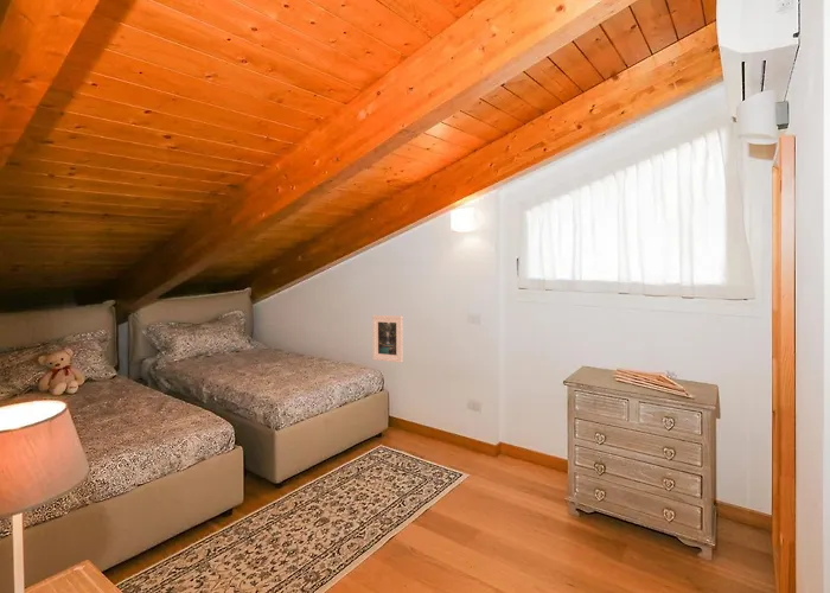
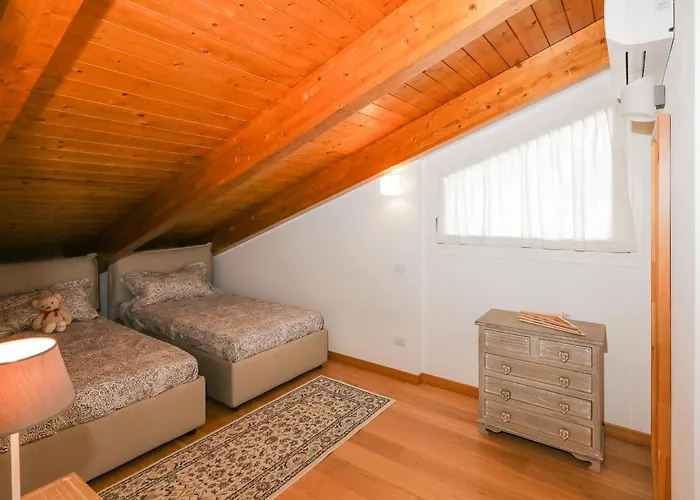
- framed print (387, 338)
